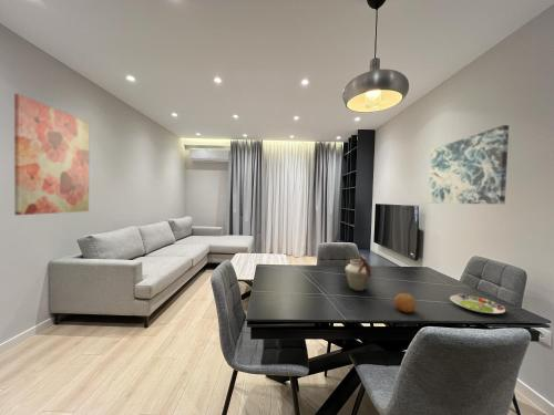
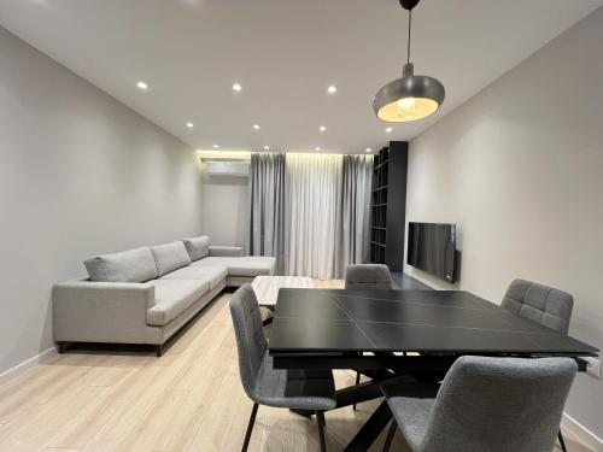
- salad plate (475, 304)
- wall art (461, 172)
- fruit (404, 302)
- vase (360, 271)
- wall art (57, 162)
